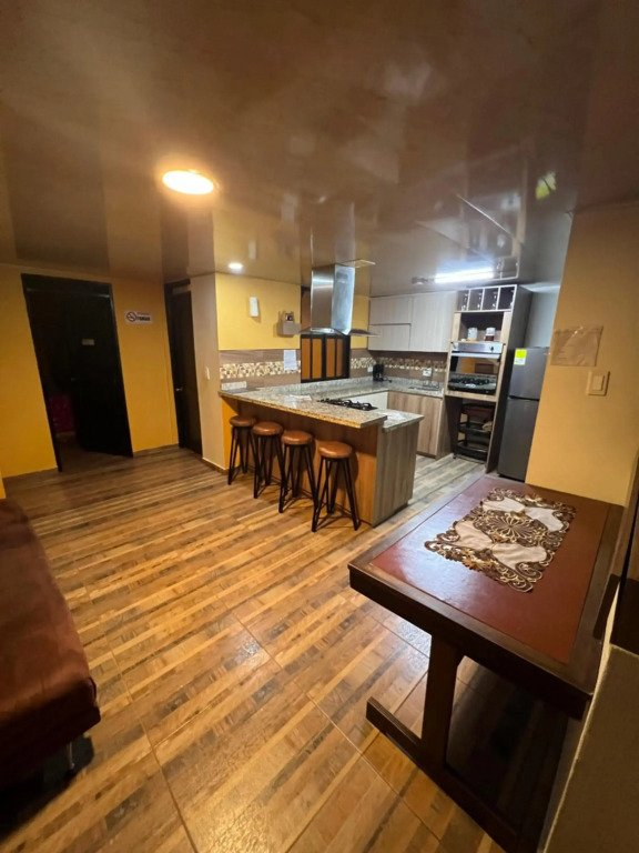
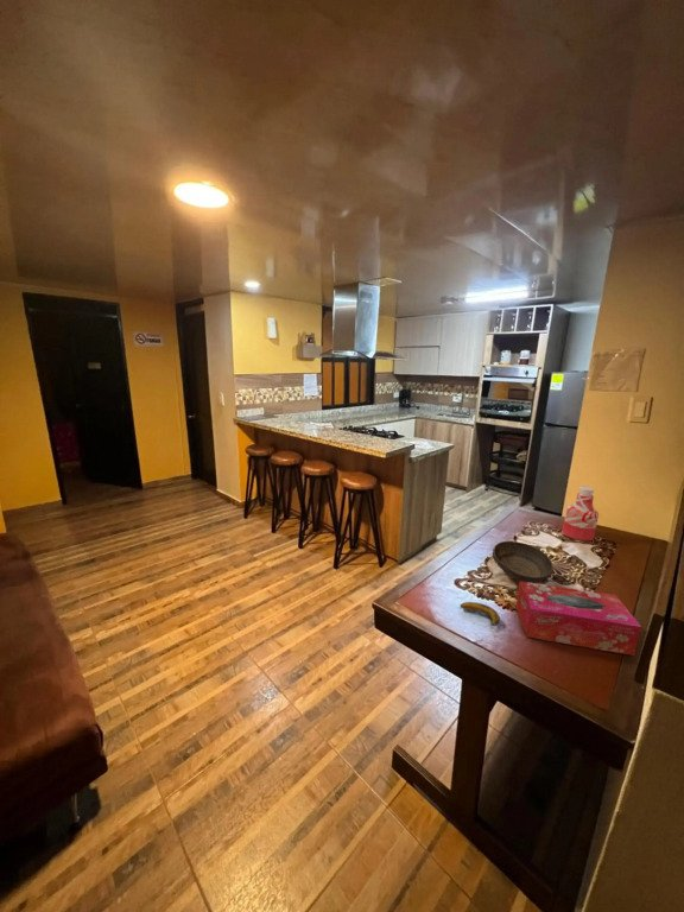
+ banana (480, 610)
+ bowl (520, 564)
+ bottle (582, 512)
+ tissue box (571, 615)
